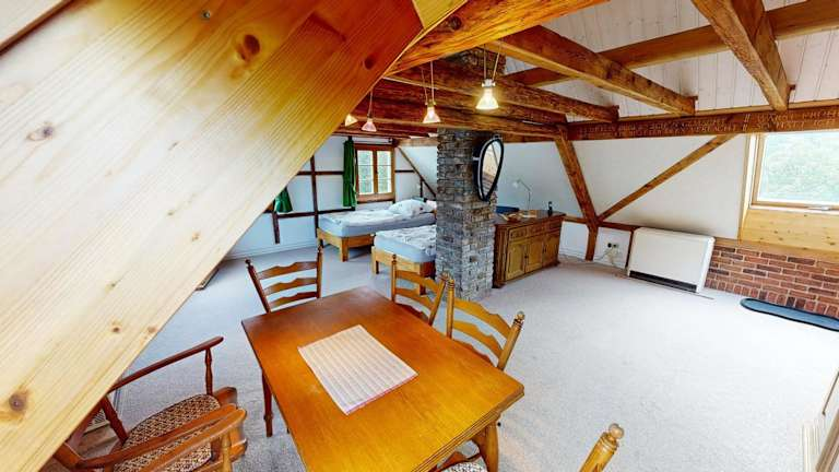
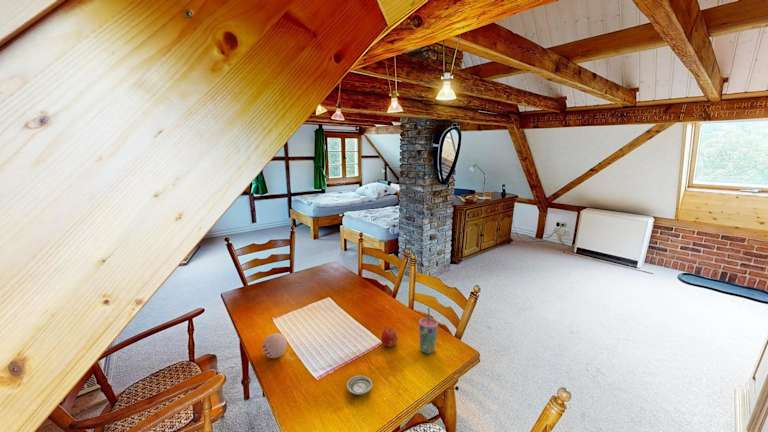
+ saucer (359, 386)
+ fruit (389, 336)
+ decorative ball (275, 345)
+ cup (428, 329)
